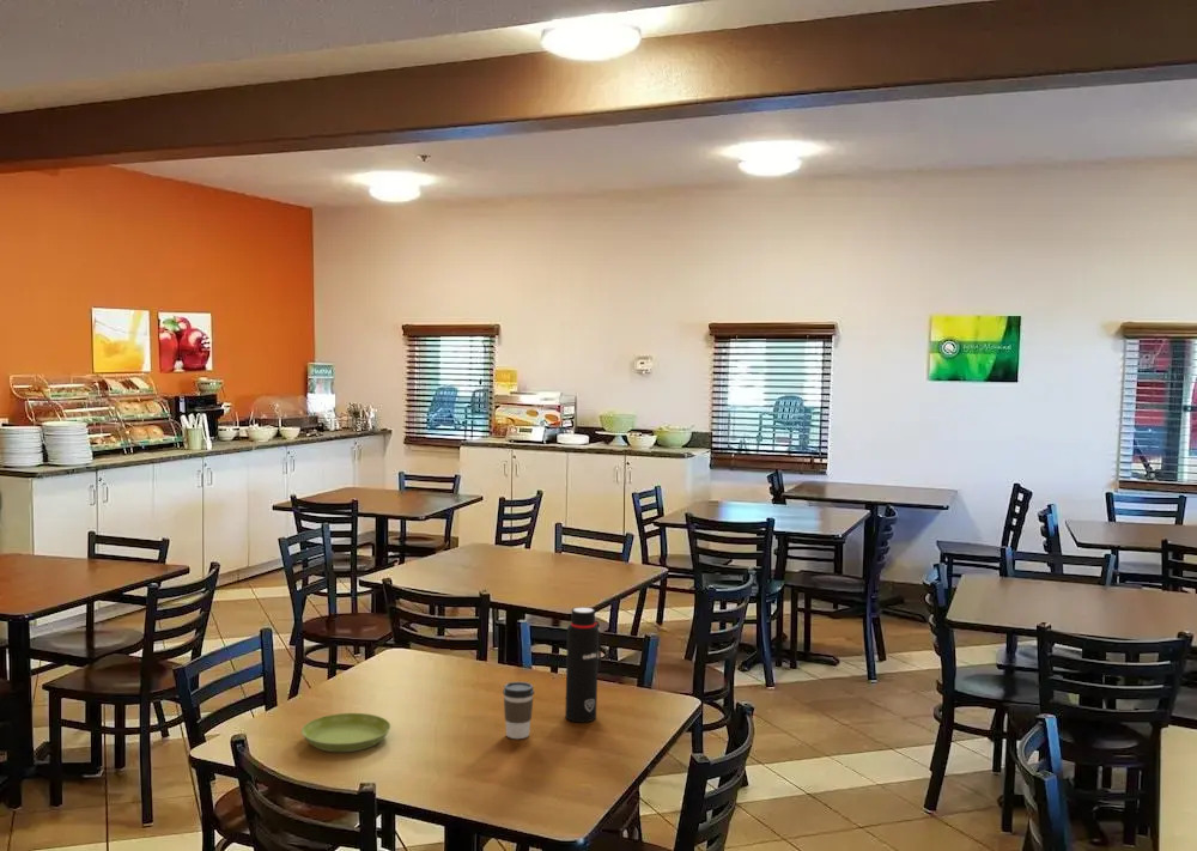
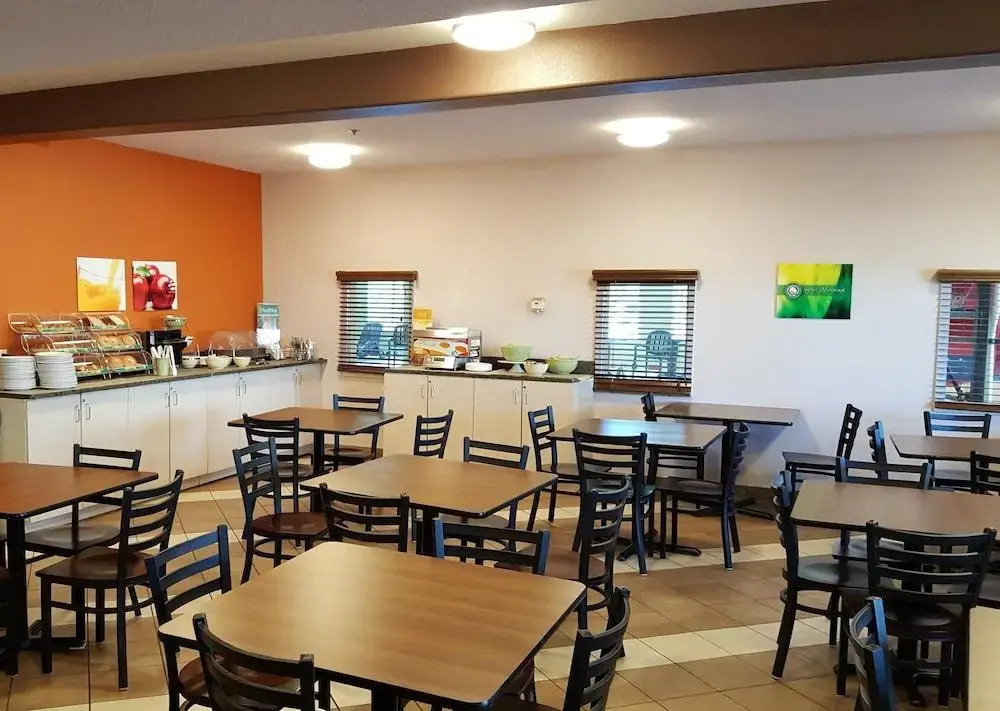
- saucer (346, 734)
- water bottle (584, 663)
- coffee cup (517, 710)
